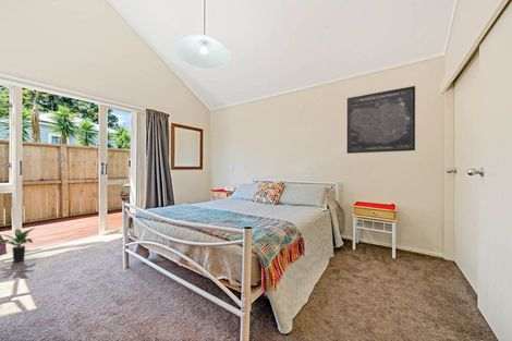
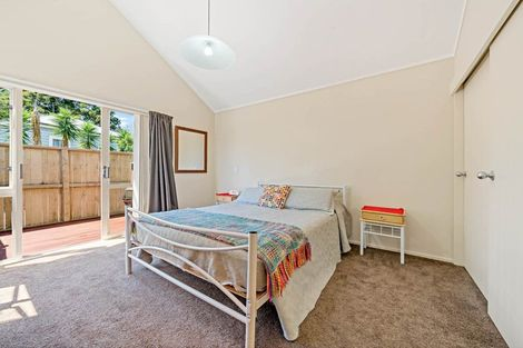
- potted plant (17, 245)
- wall art (378, 122)
